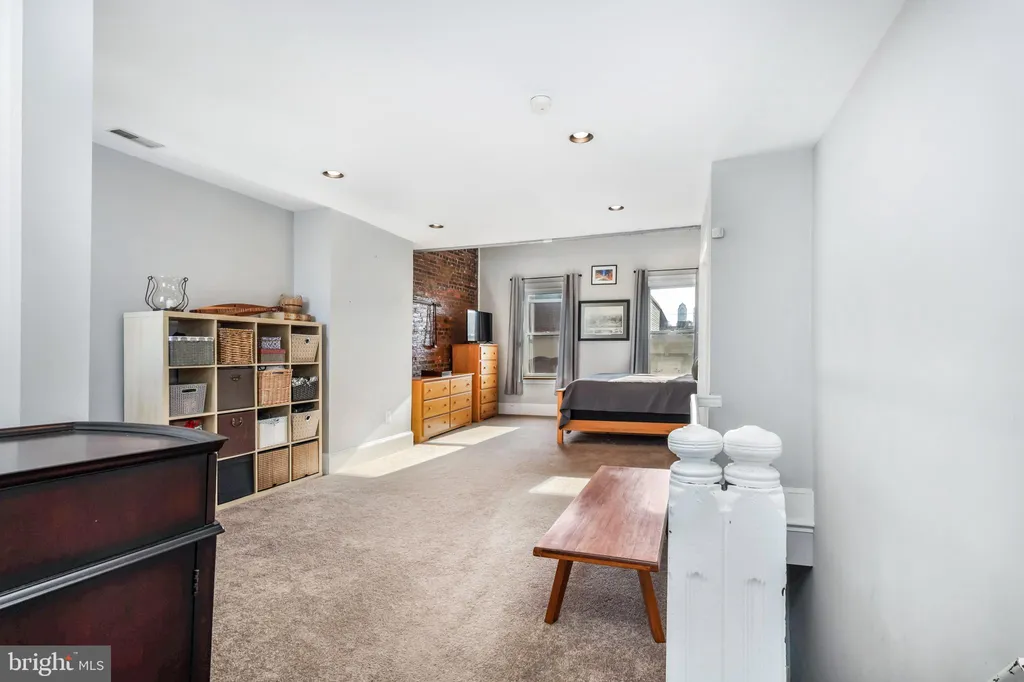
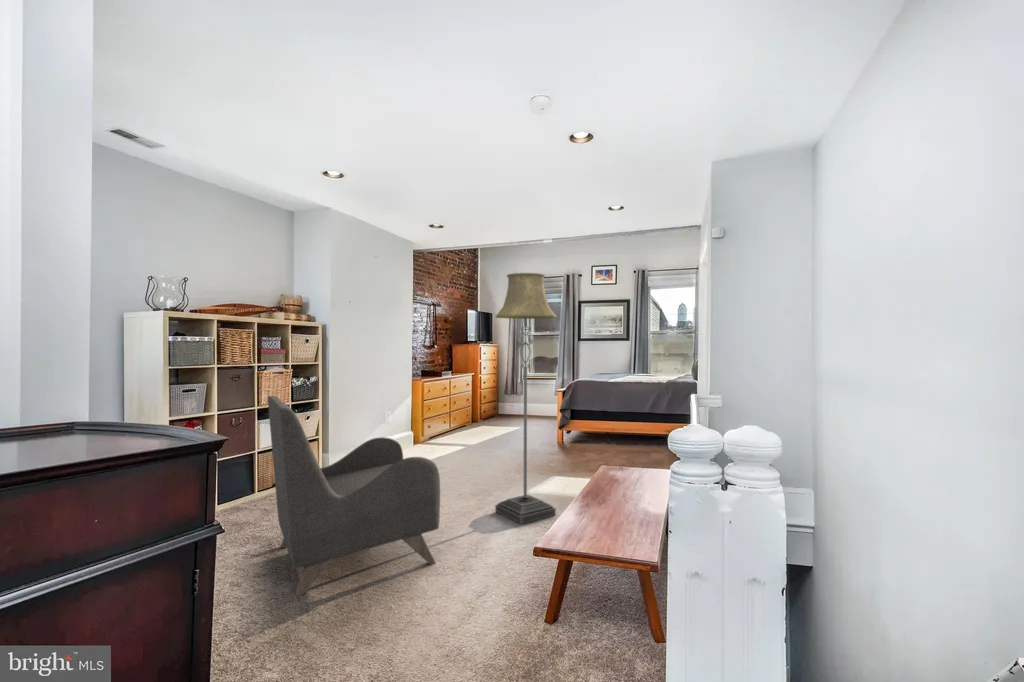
+ floor lamp (525, 394)
+ armchair (352, 476)
